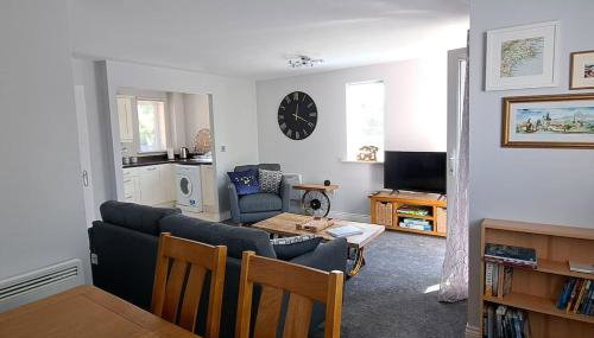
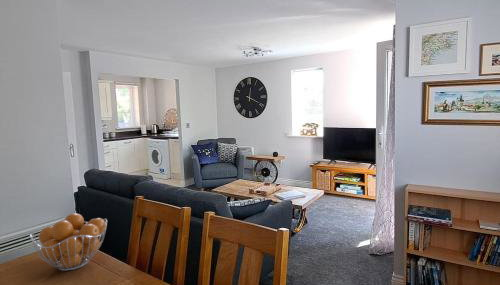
+ fruit basket (71, 240)
